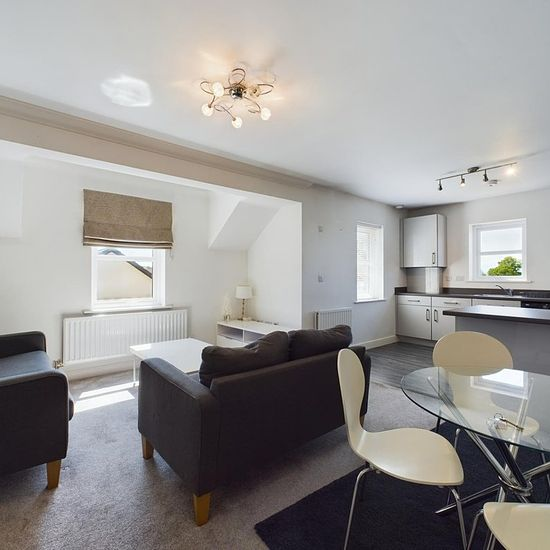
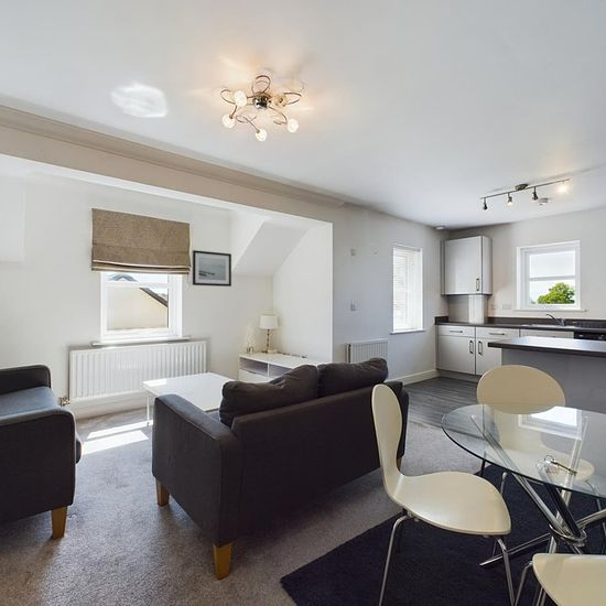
+ wall art (212, 269)
